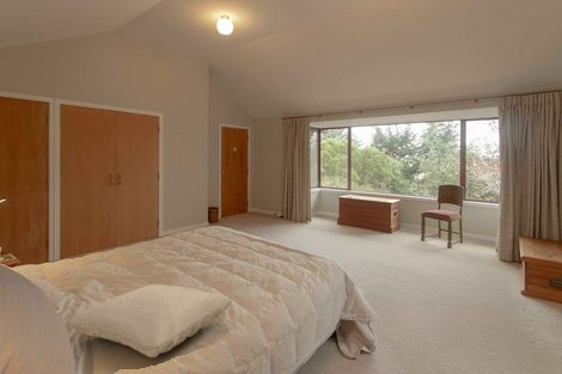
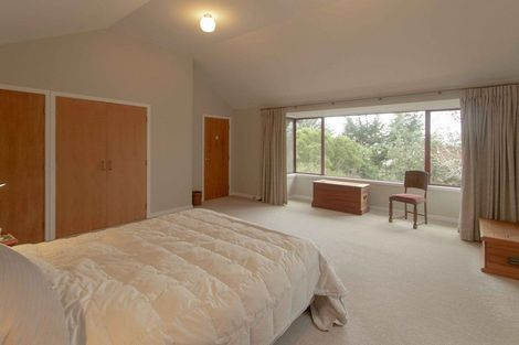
- pillow (155, 312)
